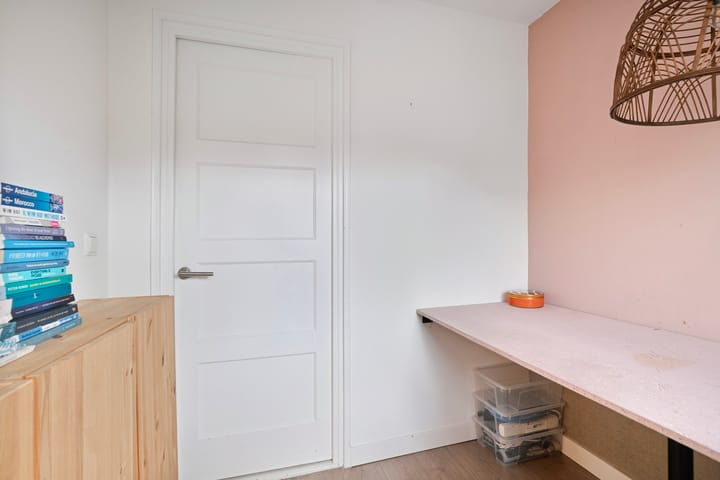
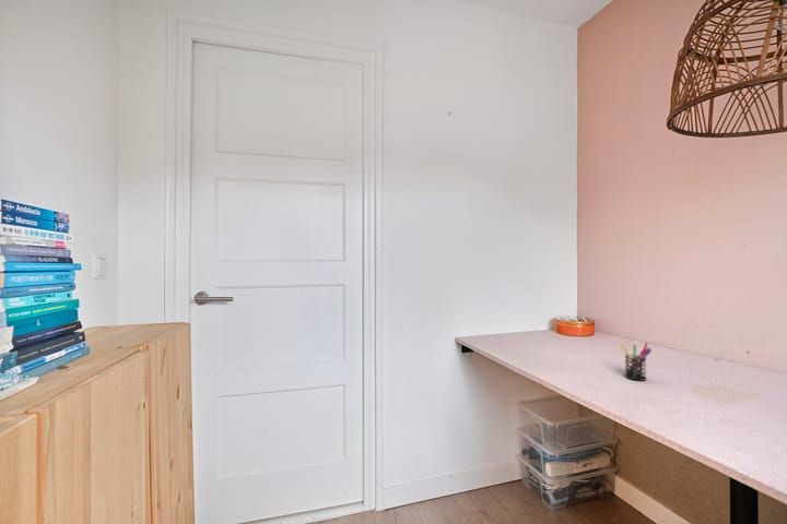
+ pen holder (636, 359)
